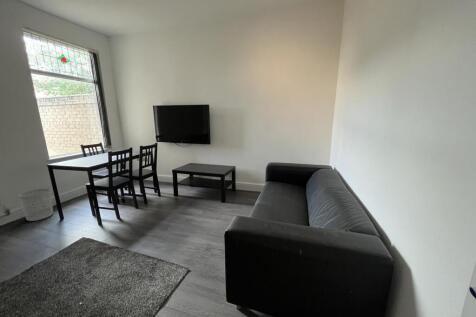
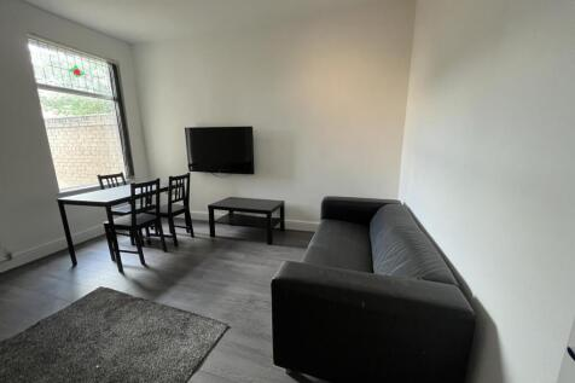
- waste bin (37, 204)
